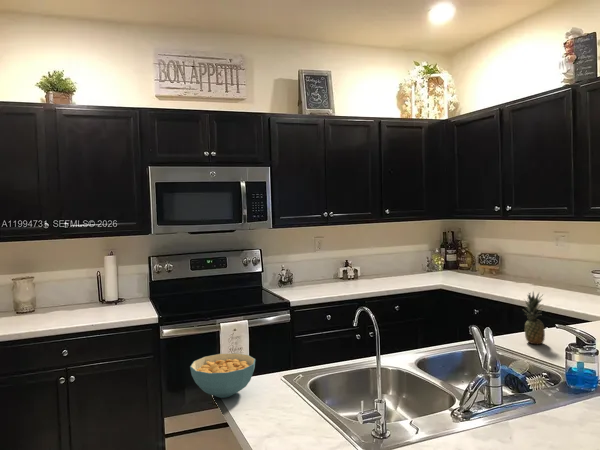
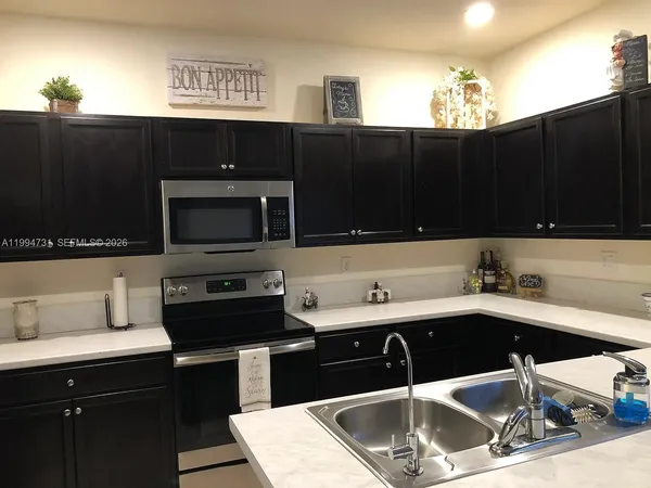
- fruit (533, 316)
- cereal bowl (223, 378)
